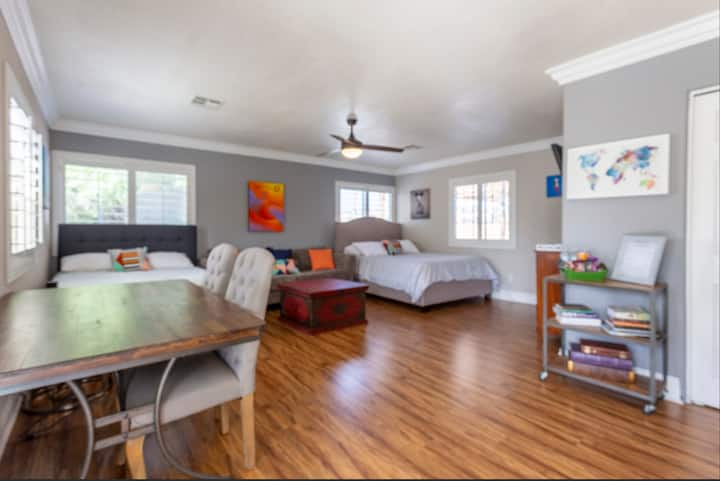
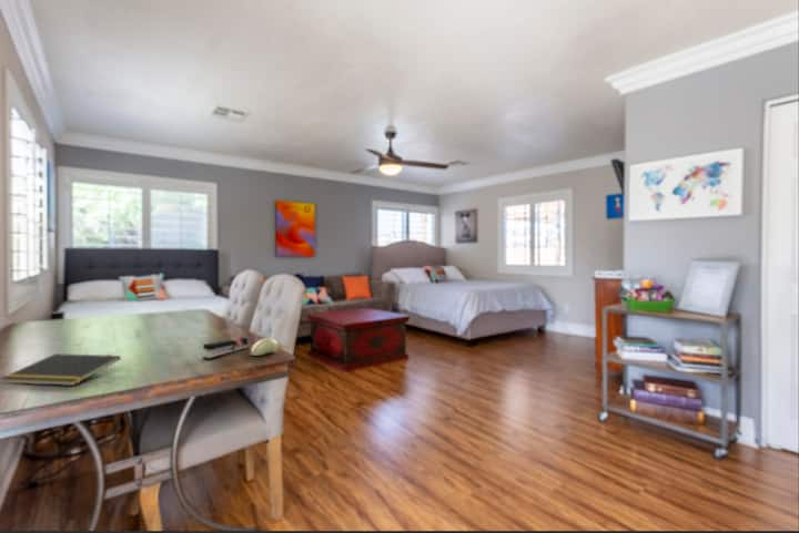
+ decorative egg (264, 346)
+ notepad (63, 368)
+ stapler (226, 346)
